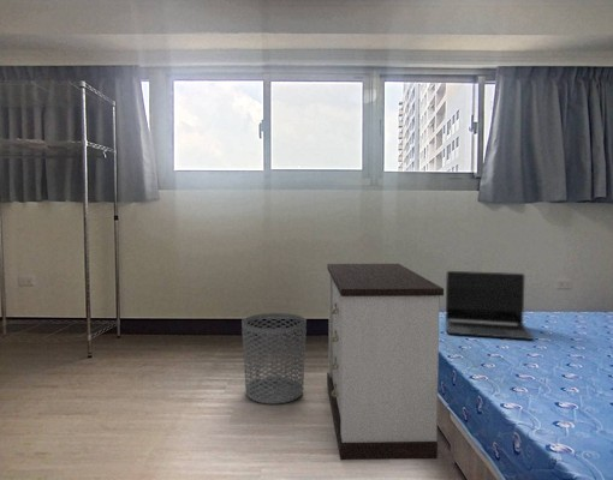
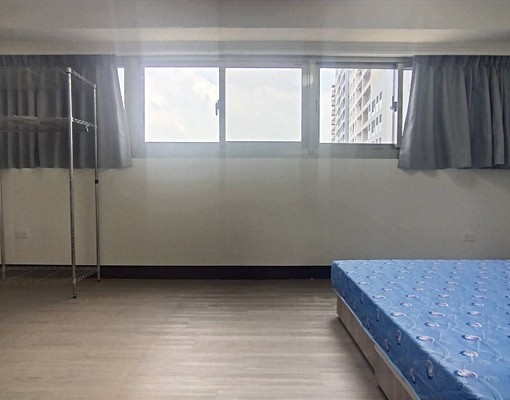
- laptop (487, 302)
- waste bin (274, 355)
- nightstand (373, 346)
